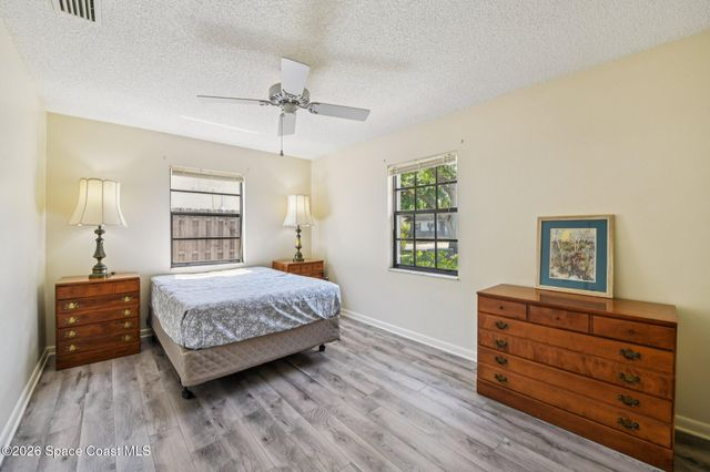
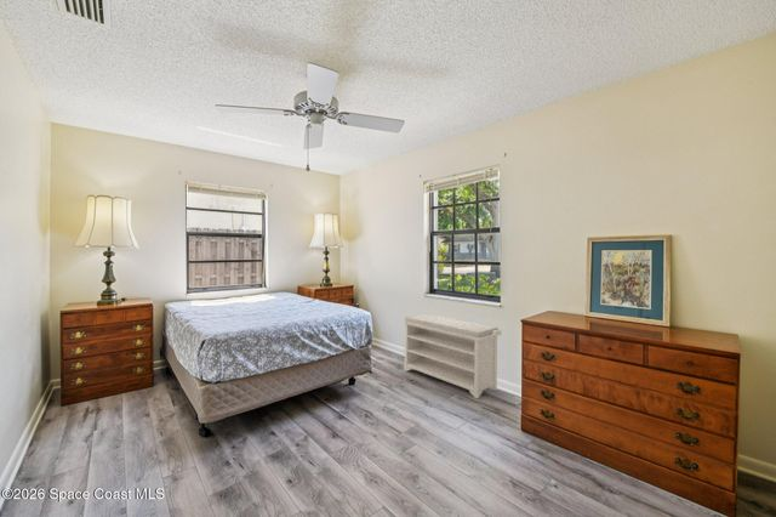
+ bench (447, 350)
